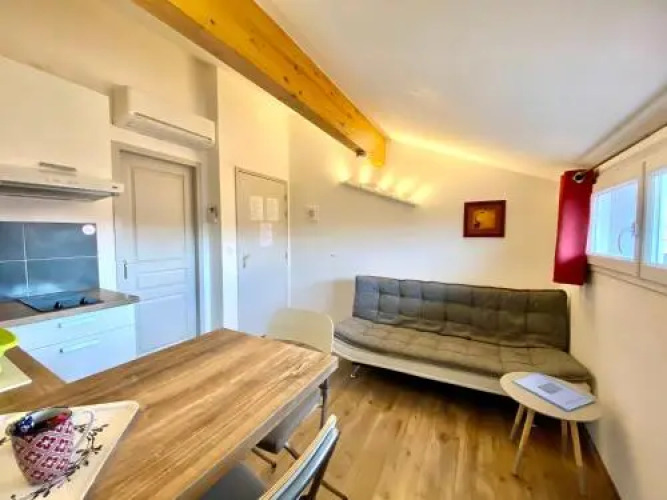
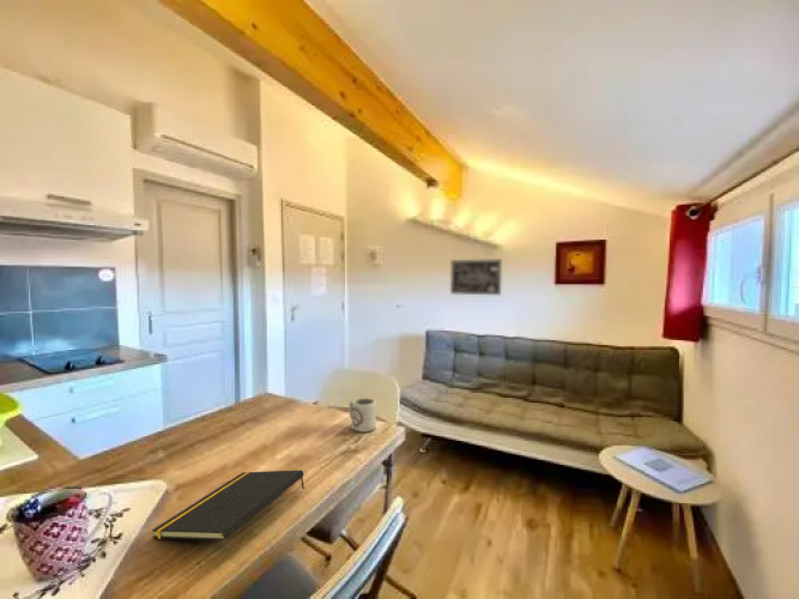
+ notepad (235, 501)
+ wall art (474, 277)
+ cup (361, 413)
